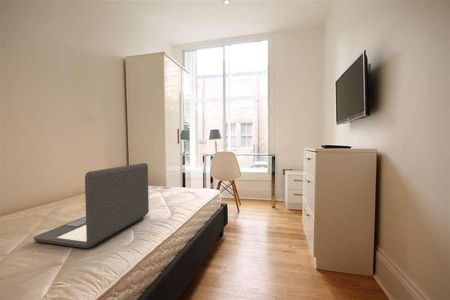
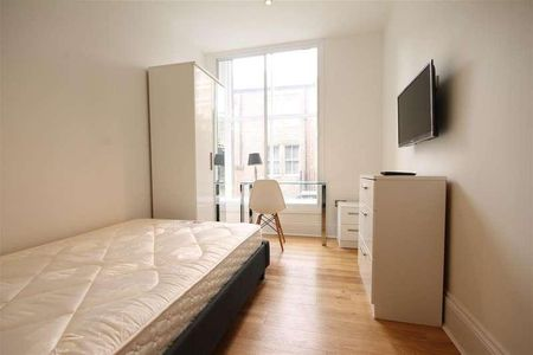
- laptop (98, 196)
